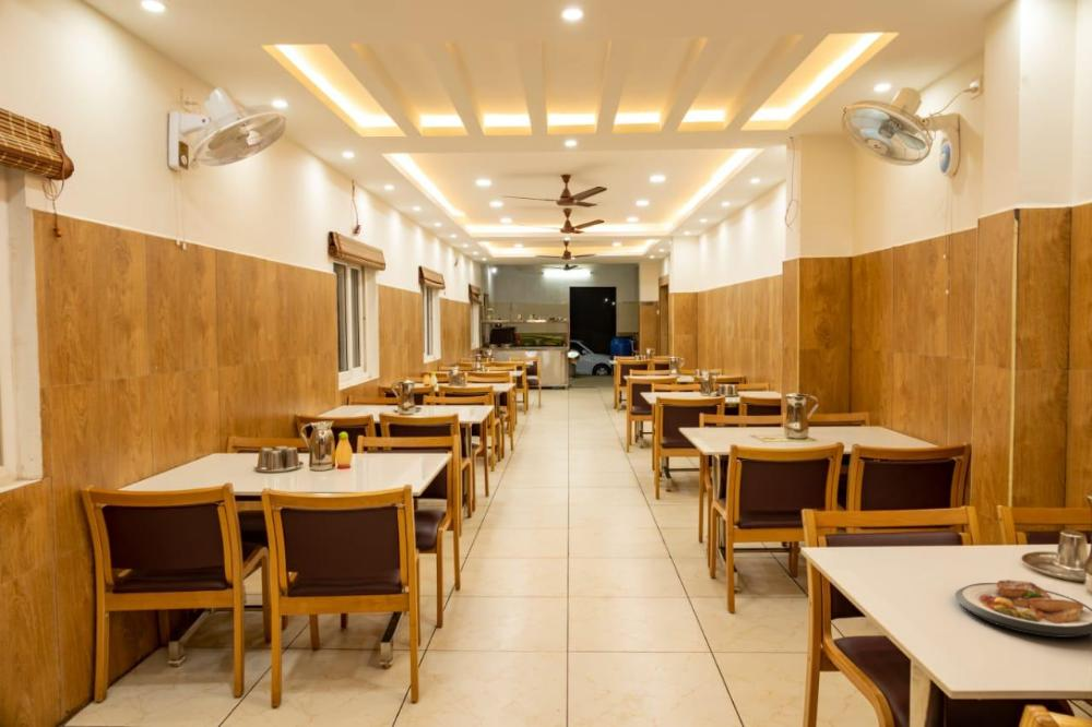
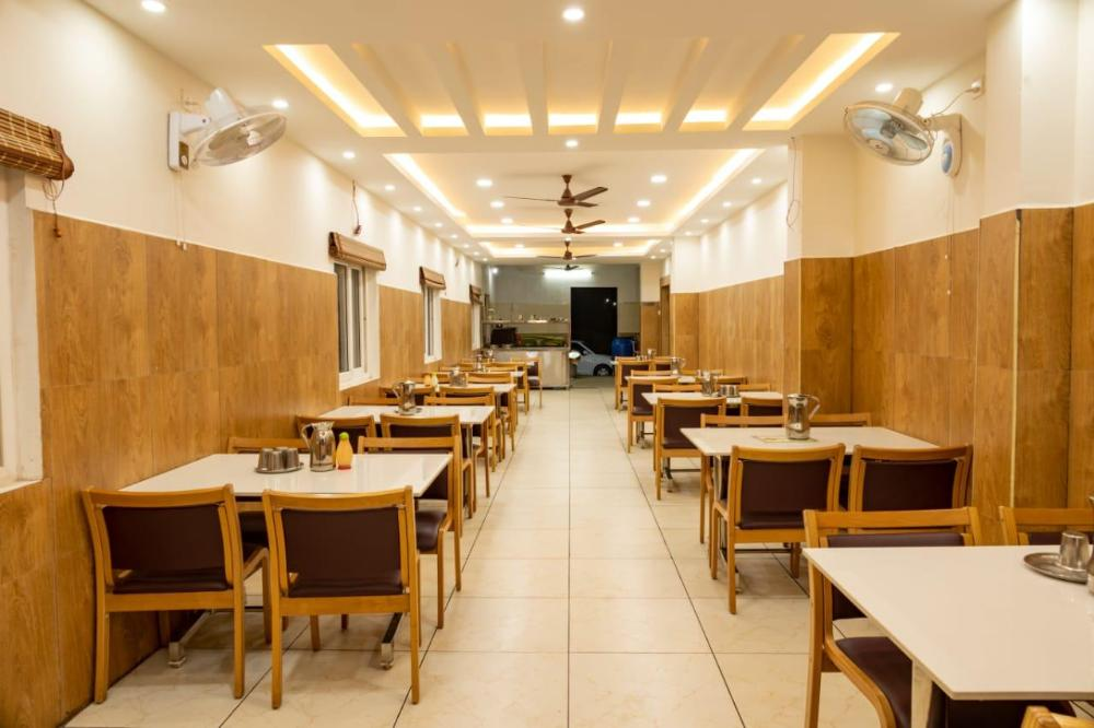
- plate (1025, 603)
